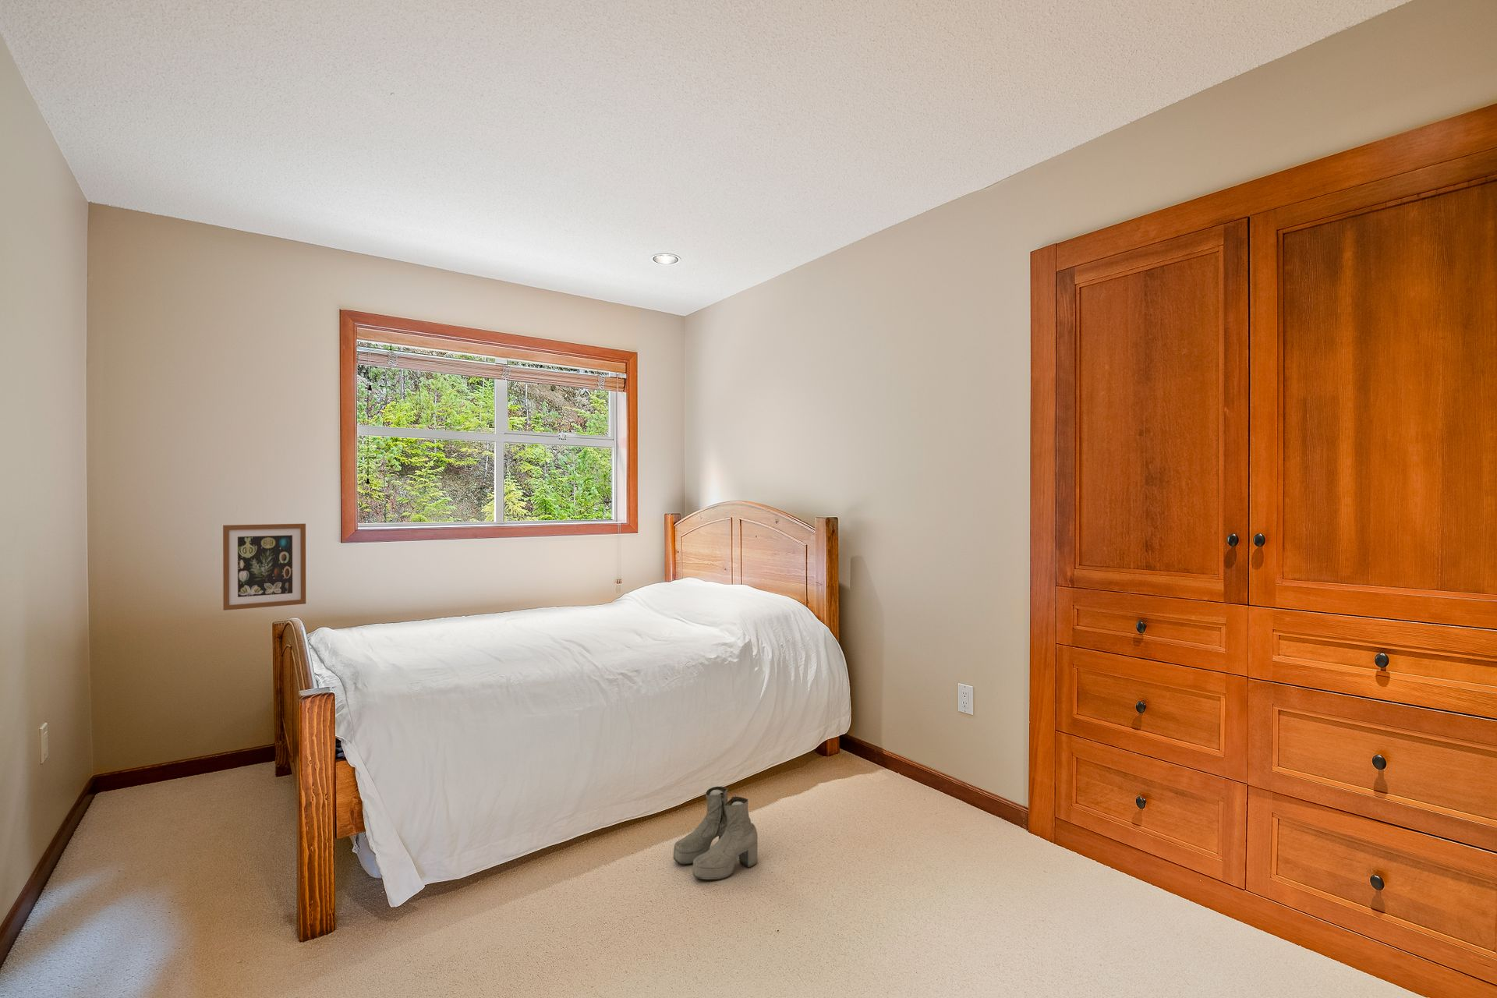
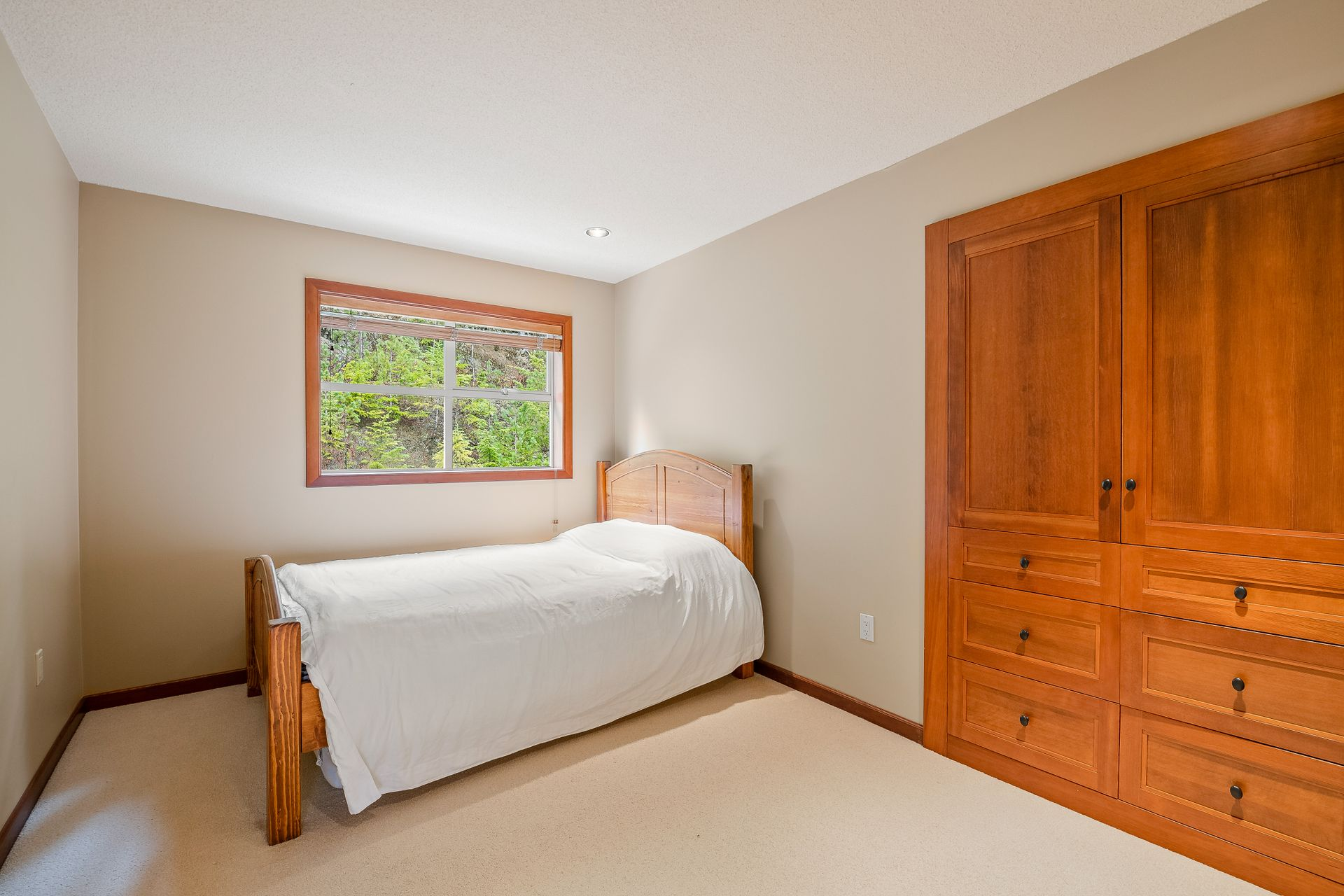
- wall art (265, 565)
- boots (716, 830)
